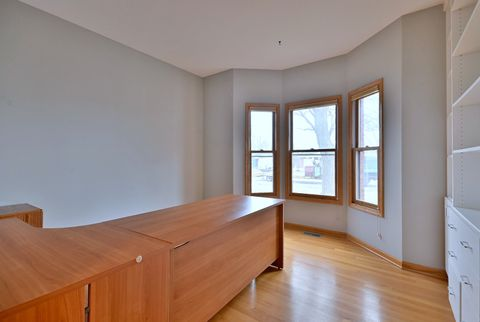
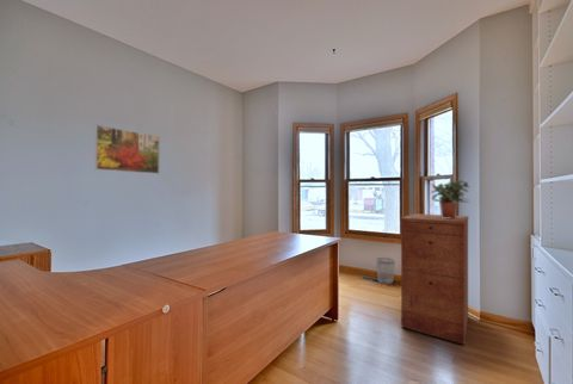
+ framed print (129, 151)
+ wastebasket (384, 270)
+ potted plant (448, 198)
+ filing cabinet (436, 270)
